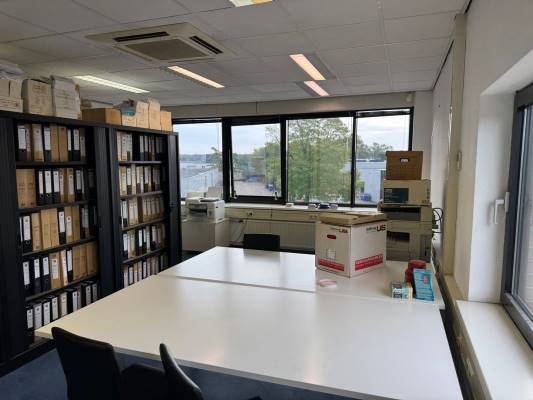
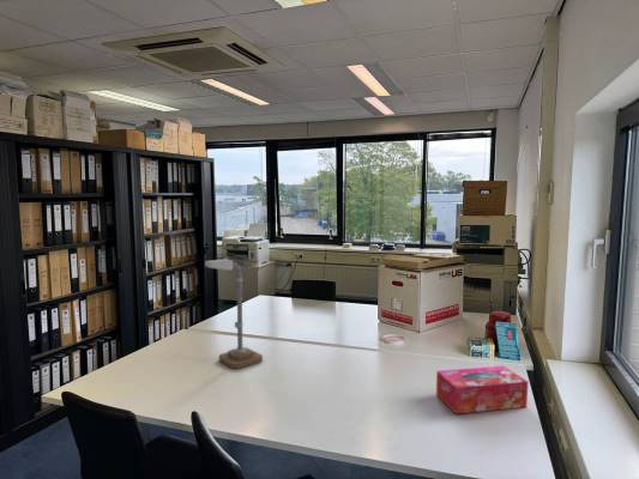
+ desk lamp (237, 310)
+ tissue box (480, 388)
